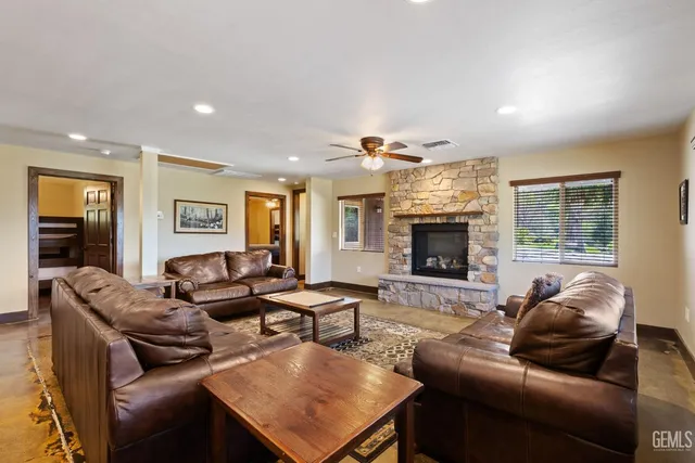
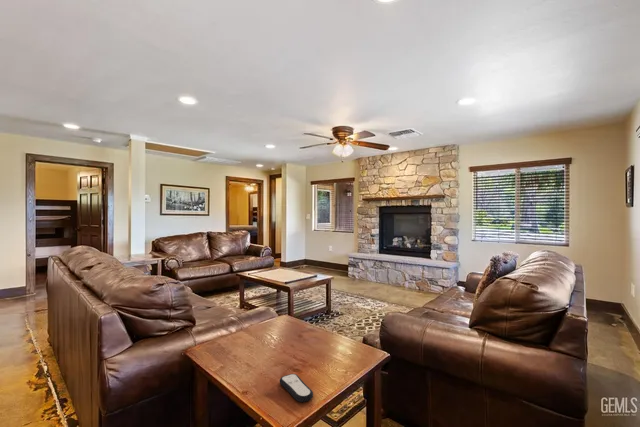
+ remote control (296, 387)
